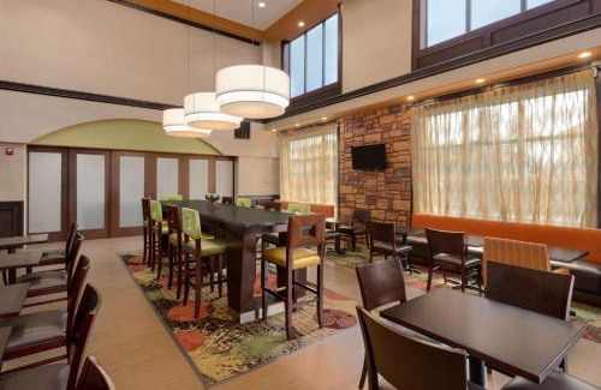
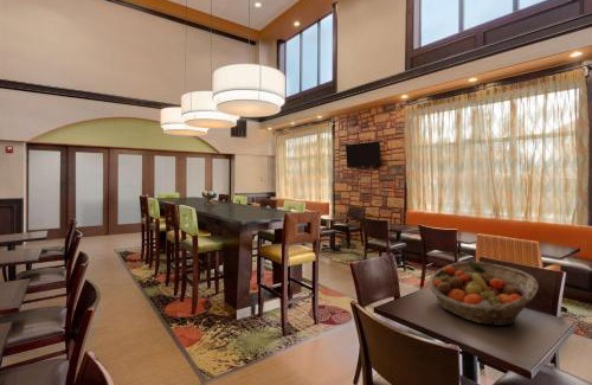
+ fruit basket (477, 289)
